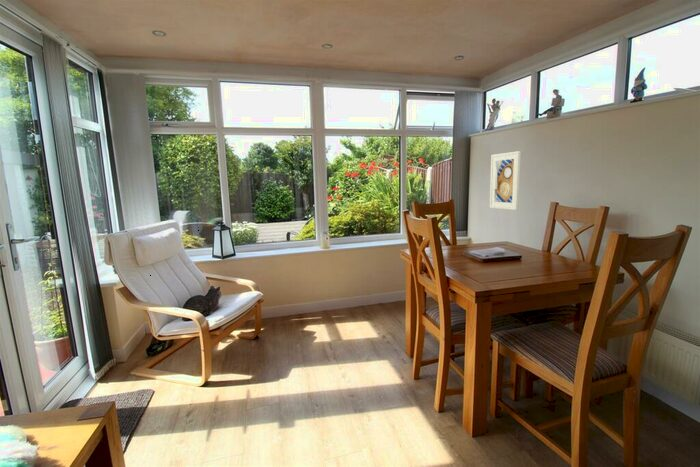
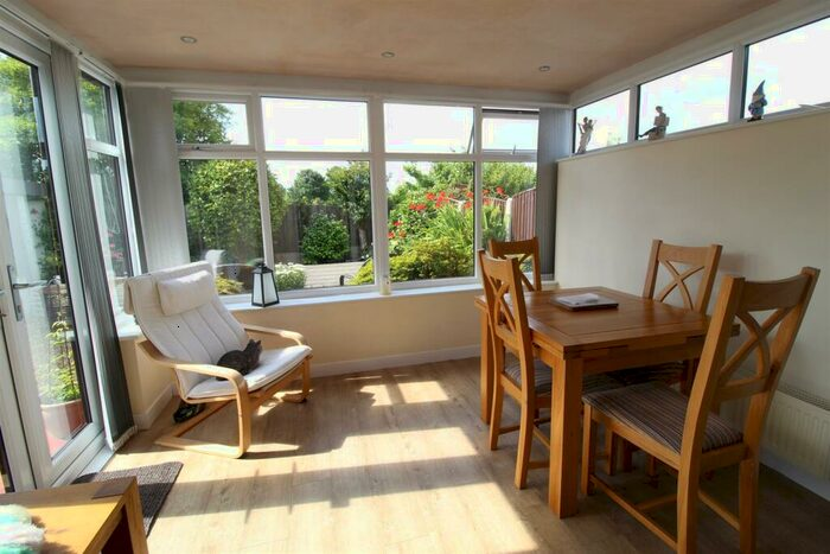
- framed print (504, 181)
